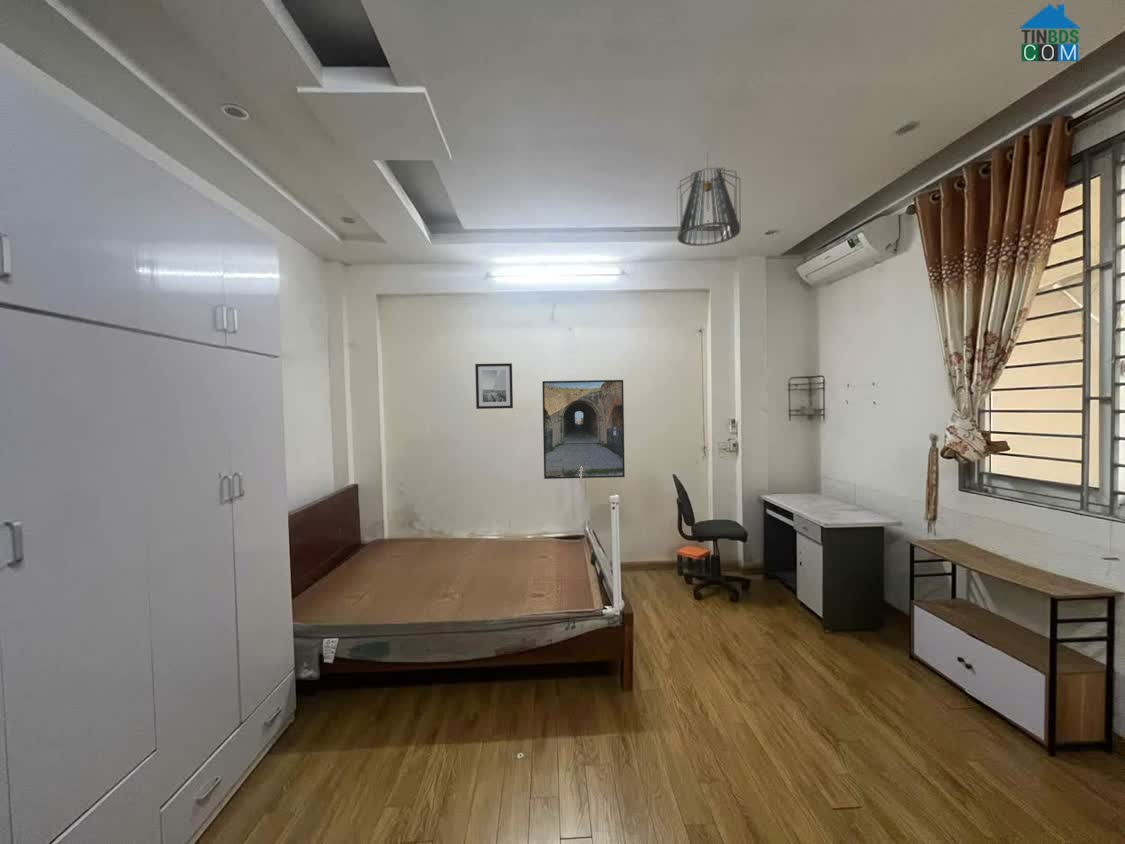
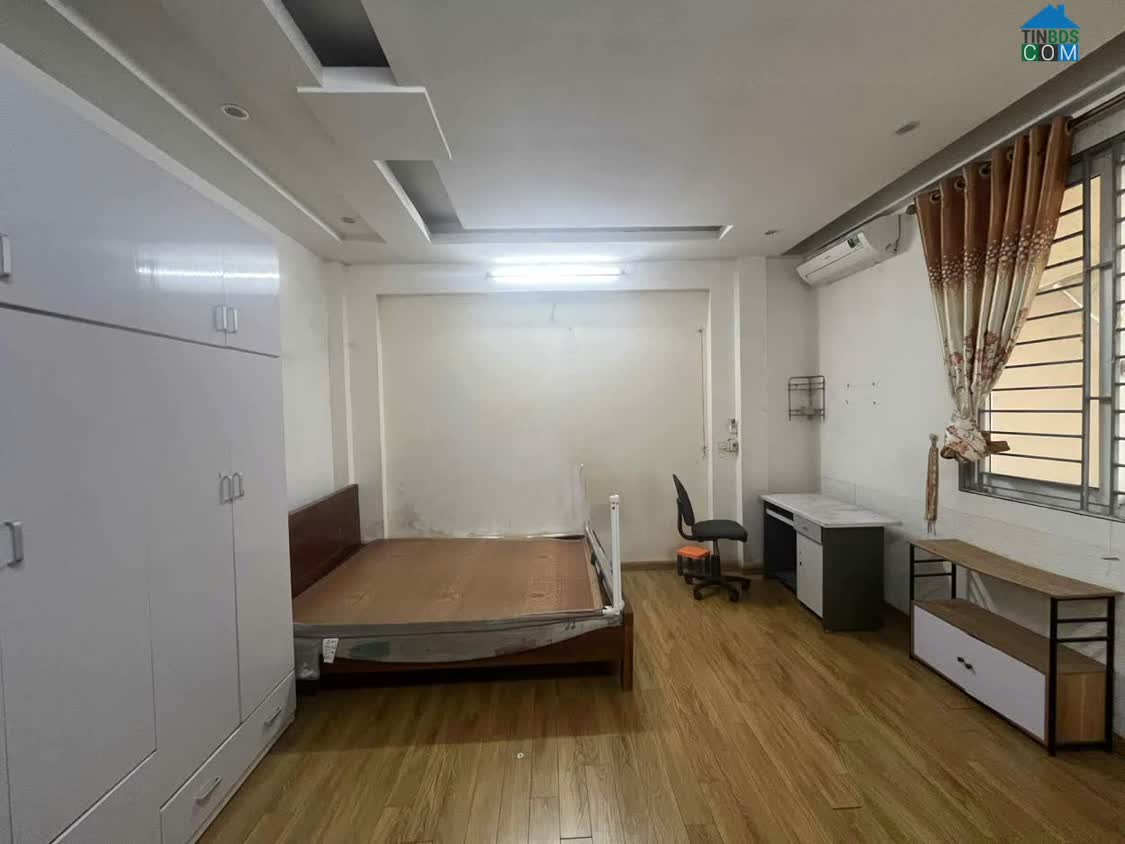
- pendant light (707, 193)
- wall art (494, 386)
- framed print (583, 429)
